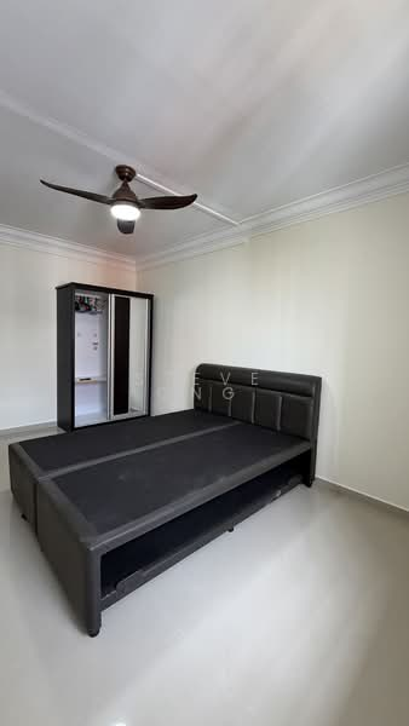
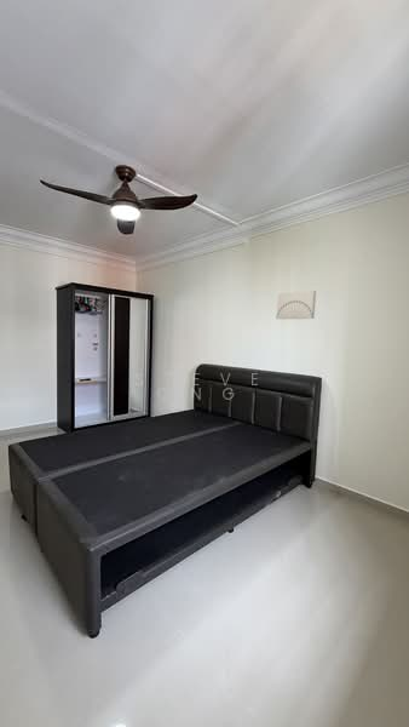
+ wall art (295, 305)
